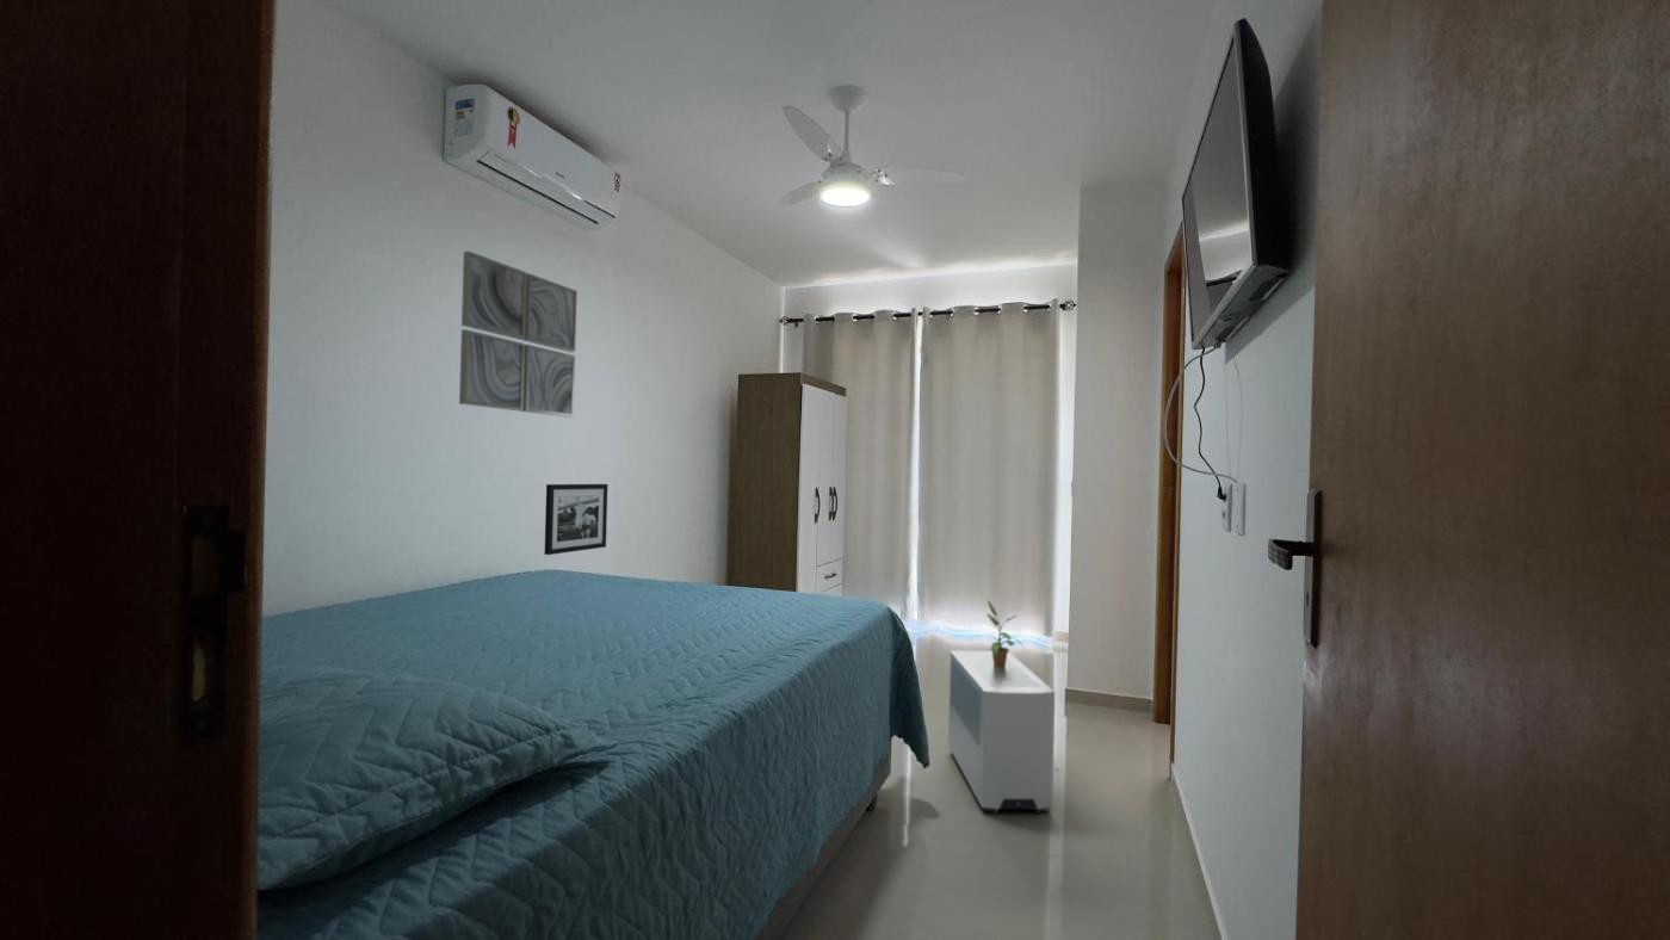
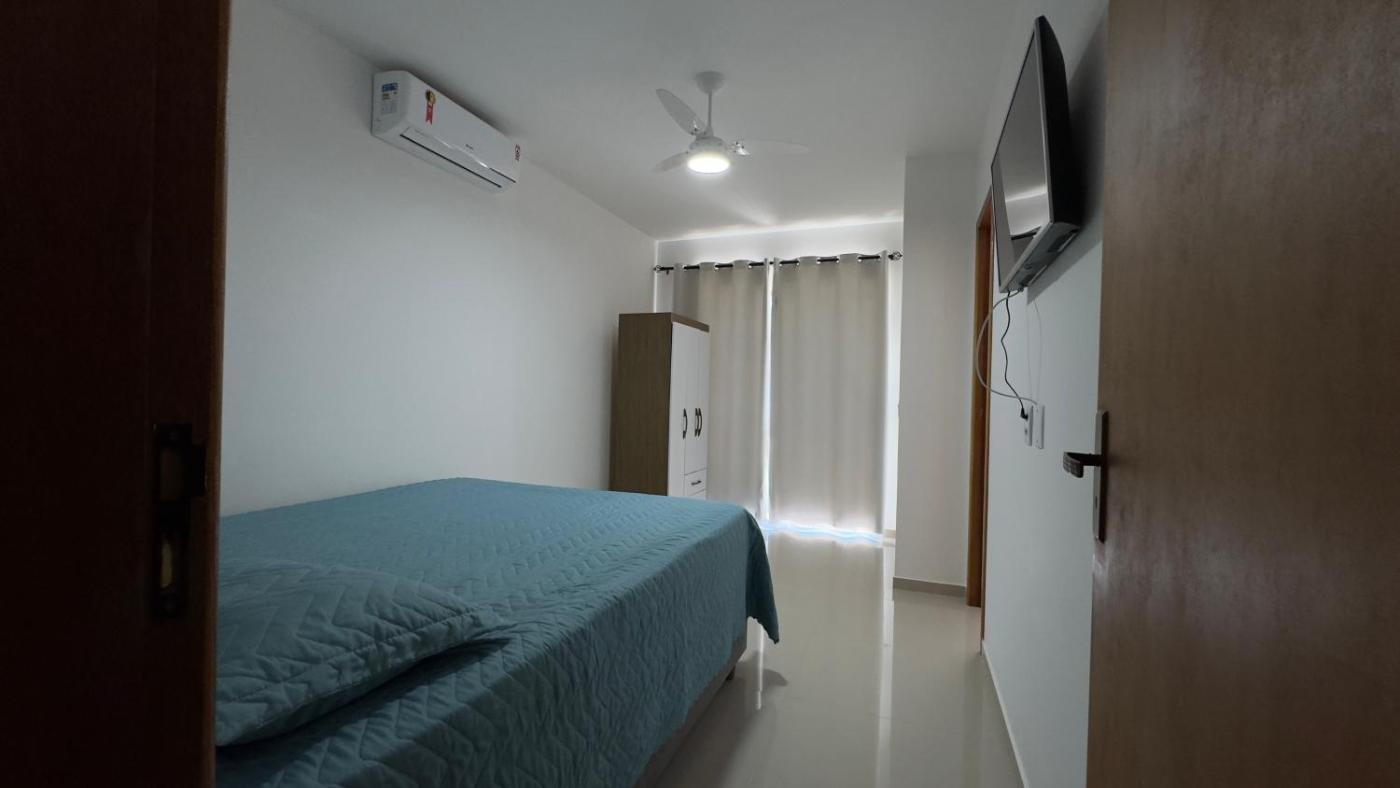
- wall art (524, 340)
- picture frame (577, 517)
- air purifier (996, 724)
- potted plant (1000, 631)
